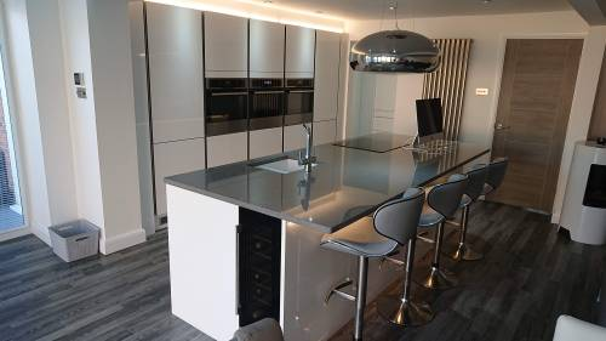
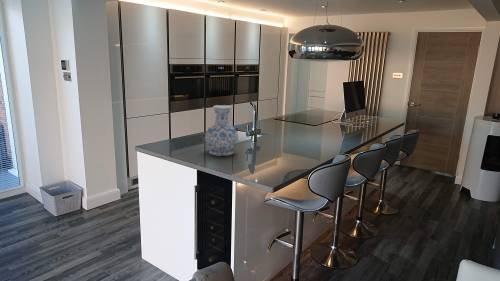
+ vase (221, 129)
